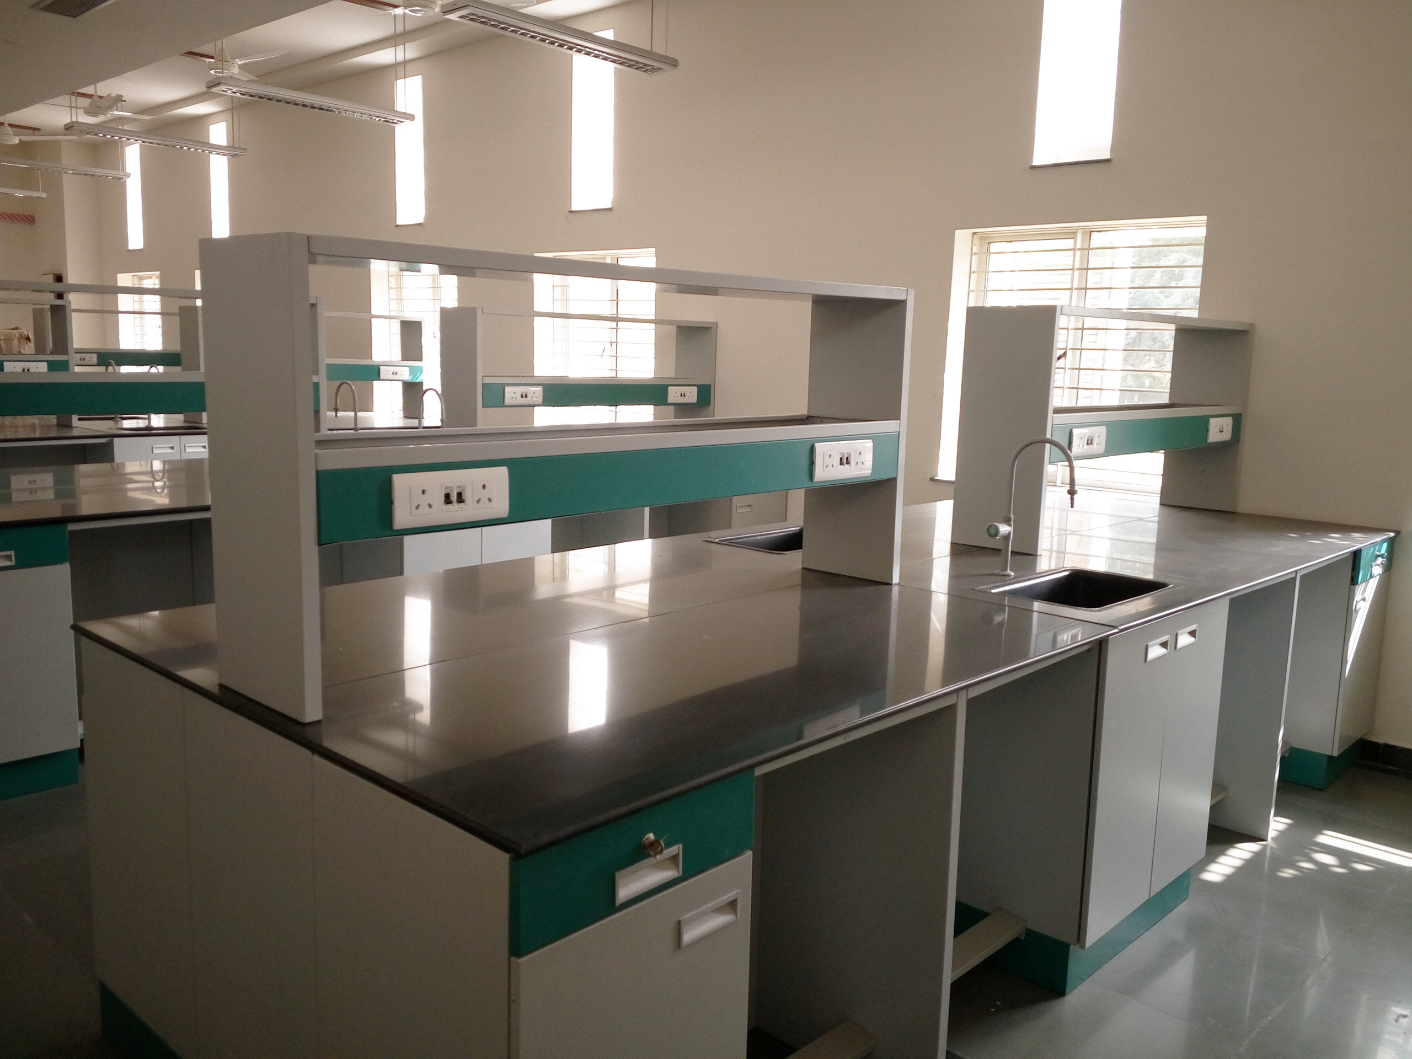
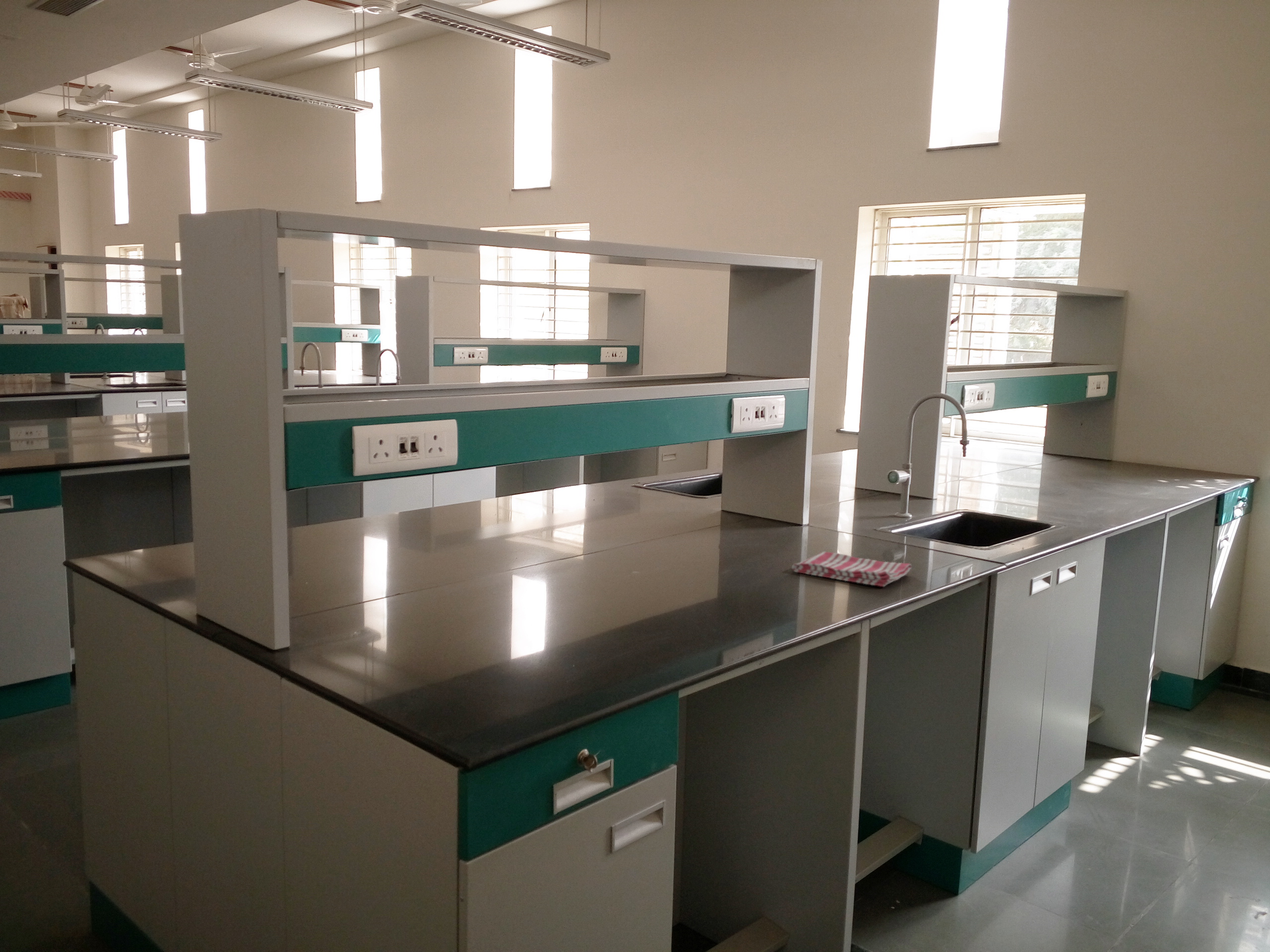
+ dish towel (852, 565)
